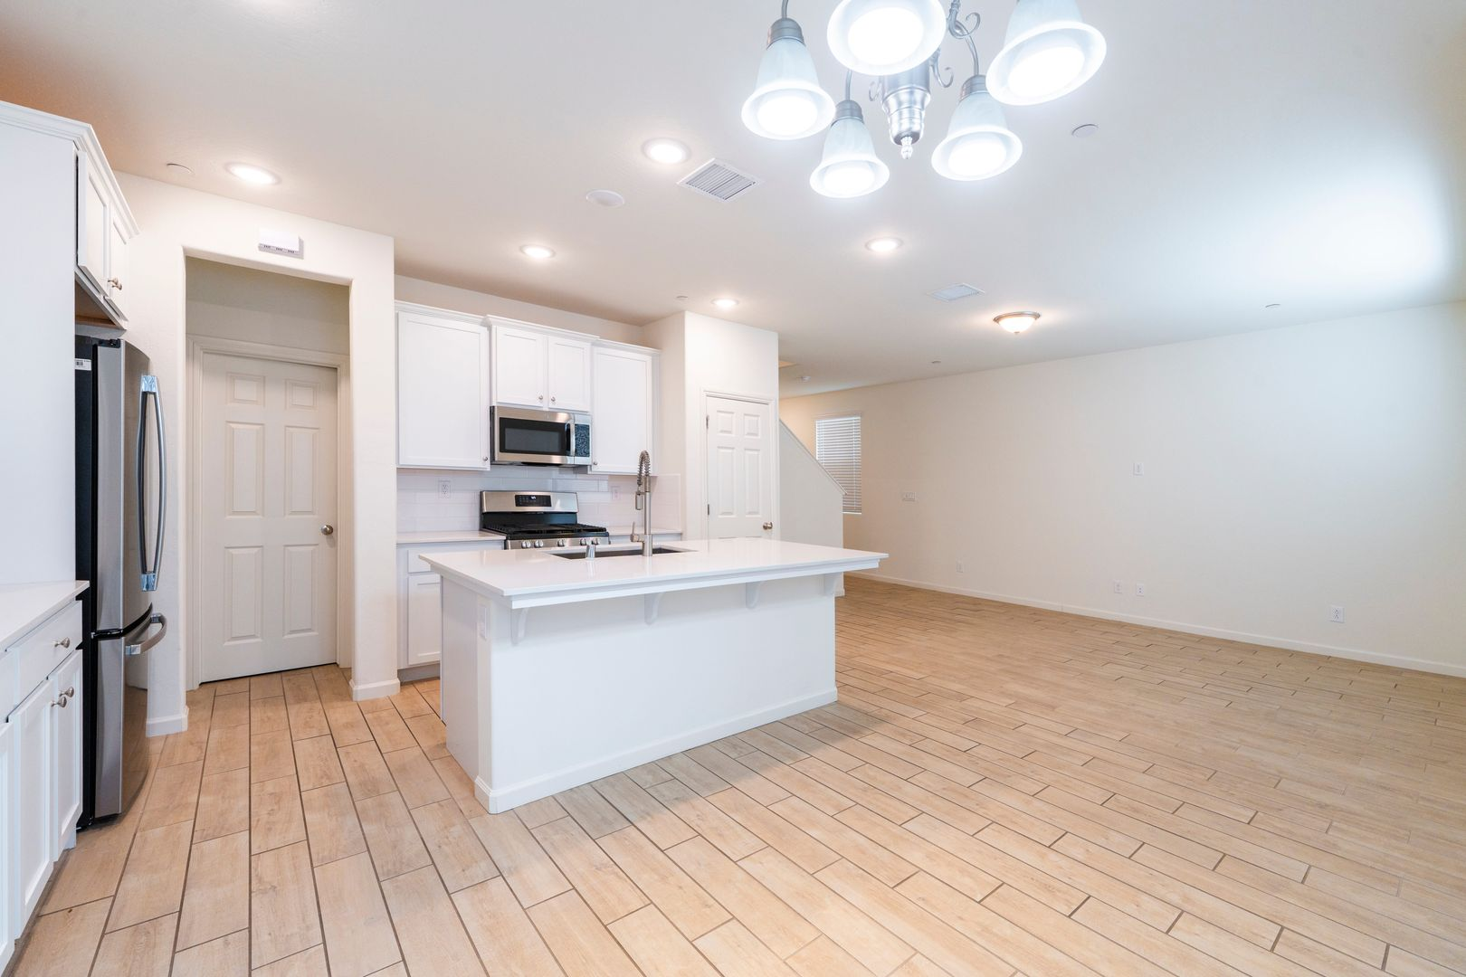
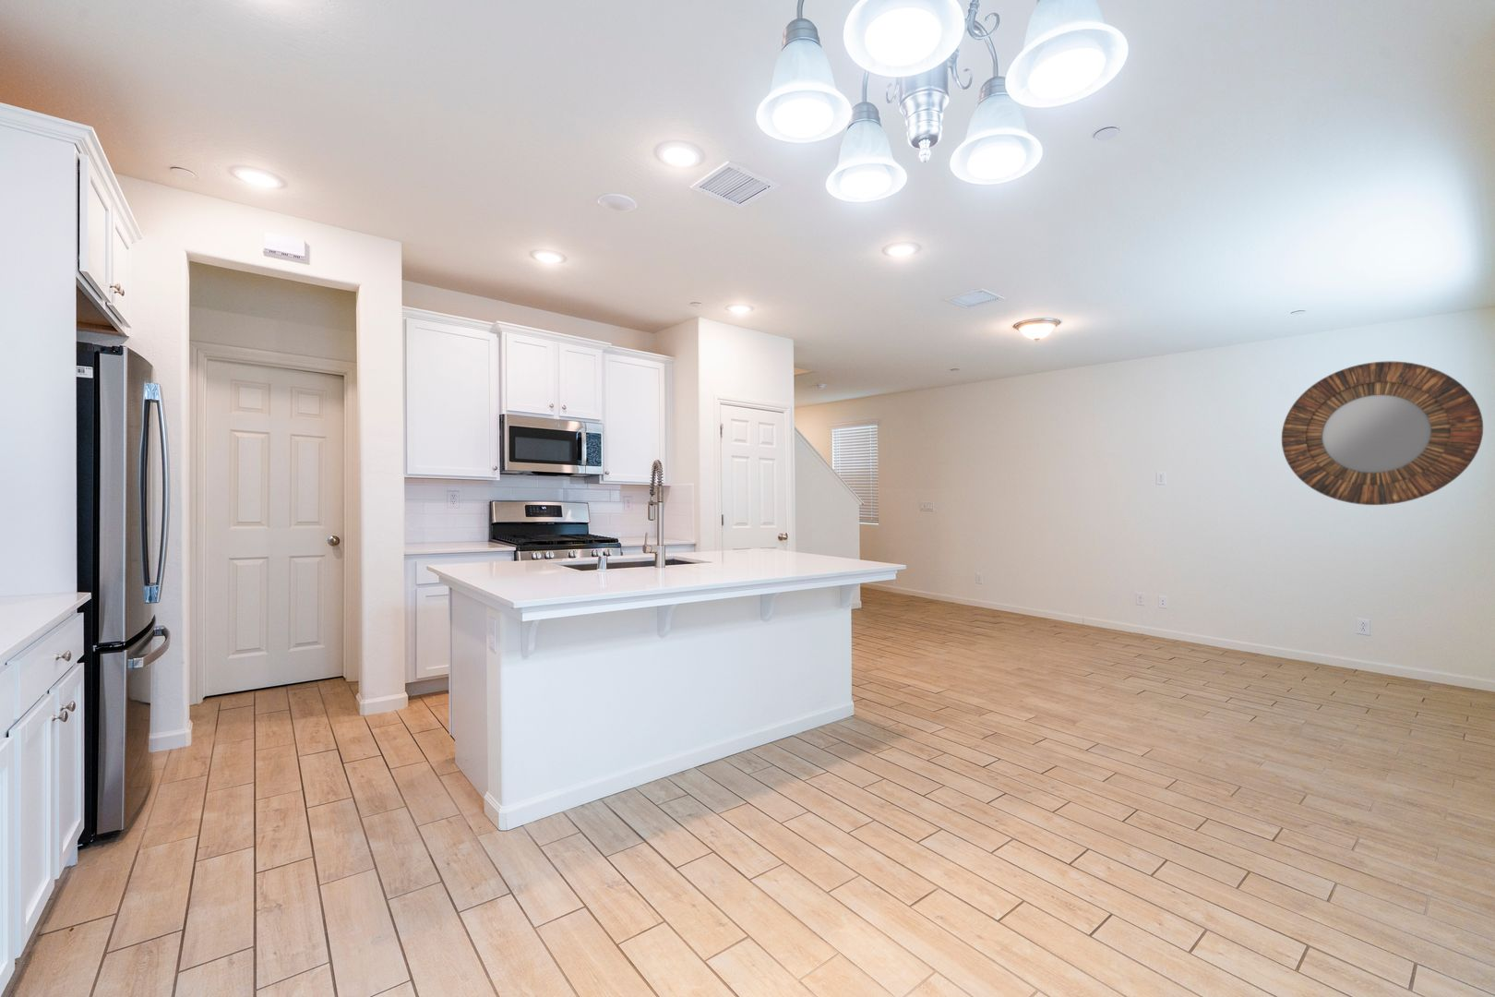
+ home mirror (1373, 433)
